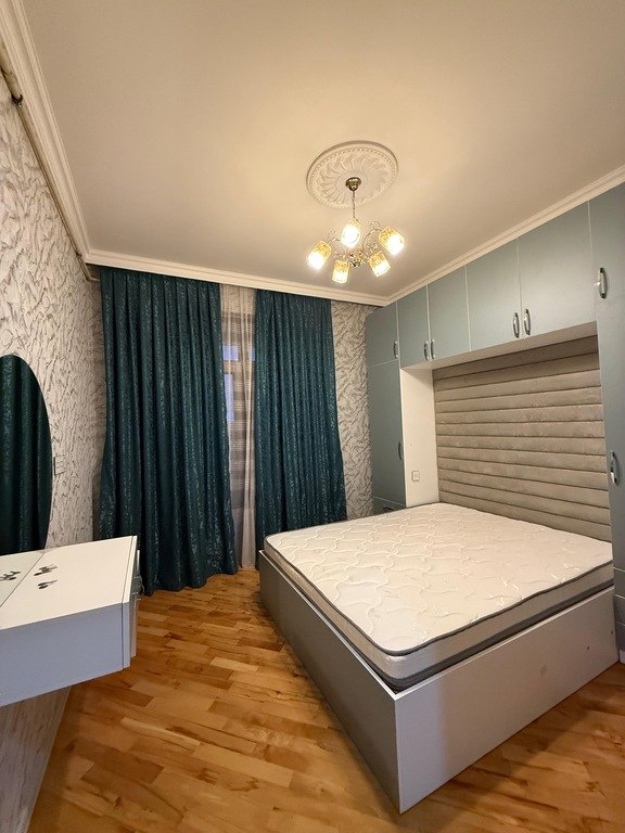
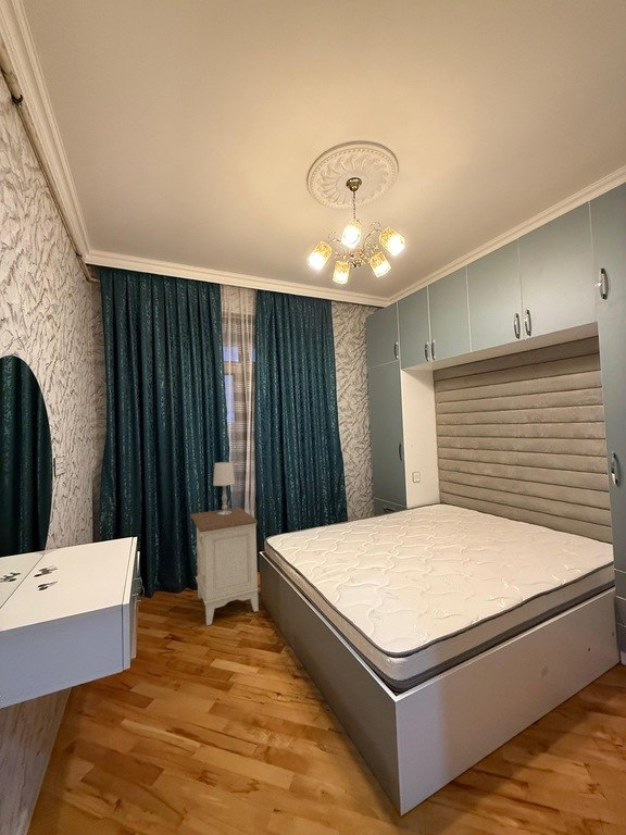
+ nightstand (223, 560)
+ table lamp (224, 487)
